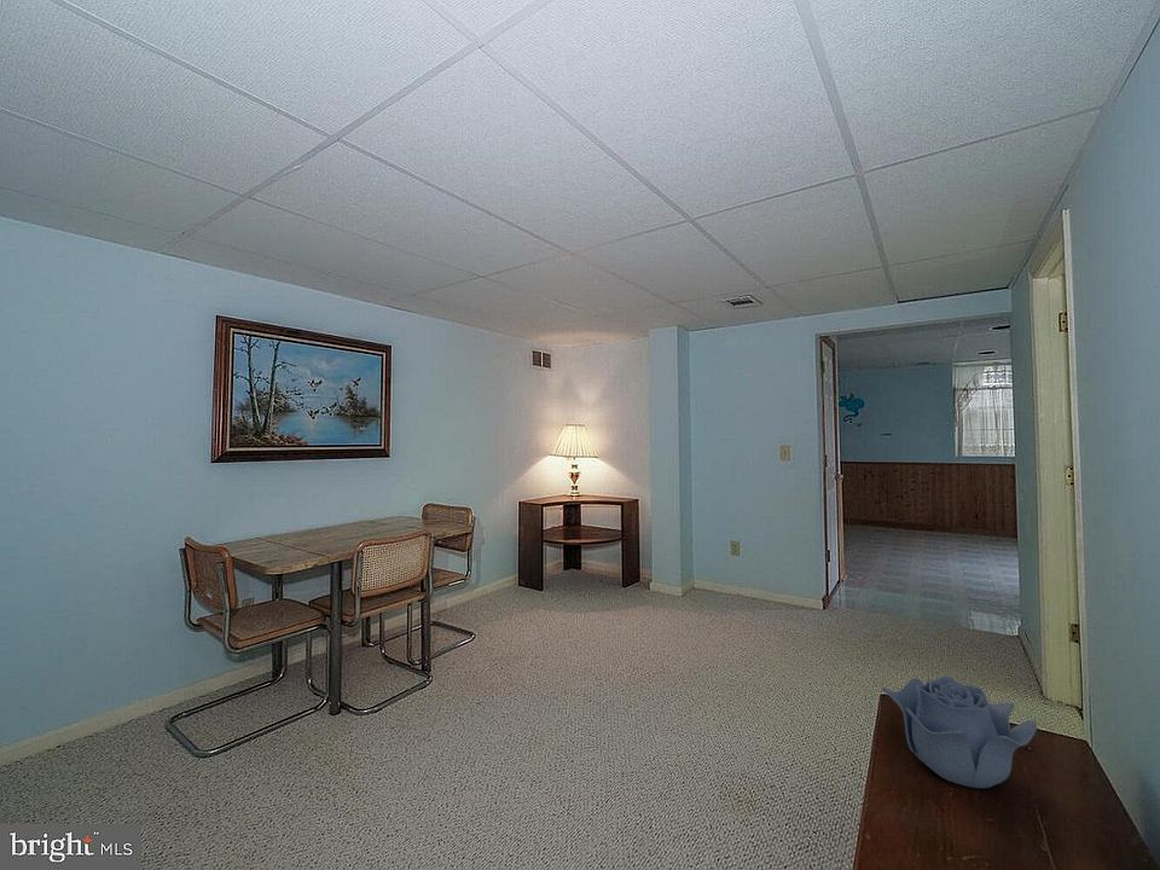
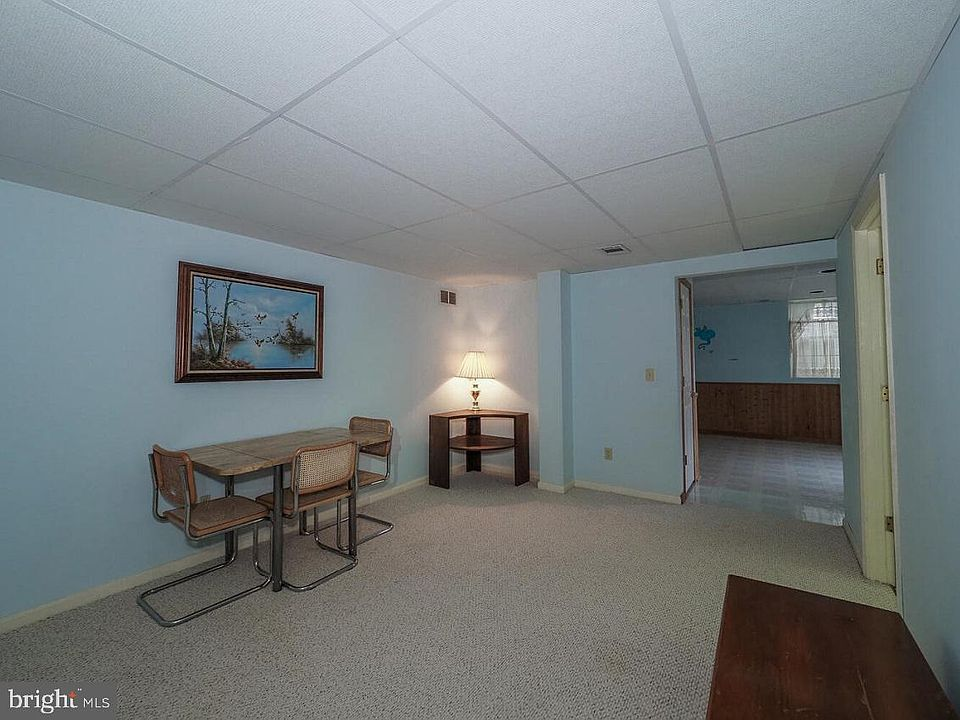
- decorative bowl (956, 727)
